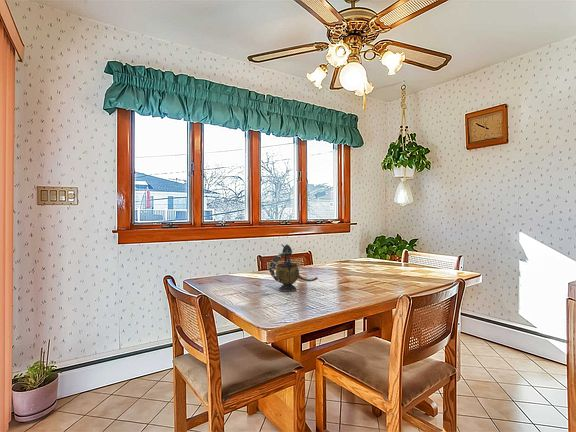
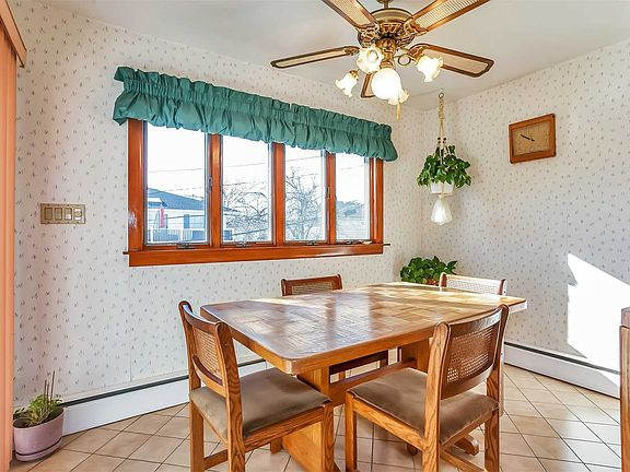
- teapot (294, 266)
